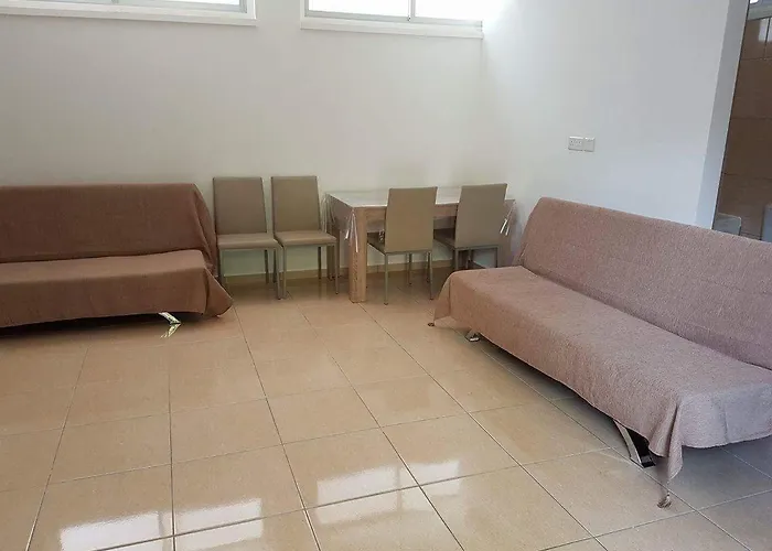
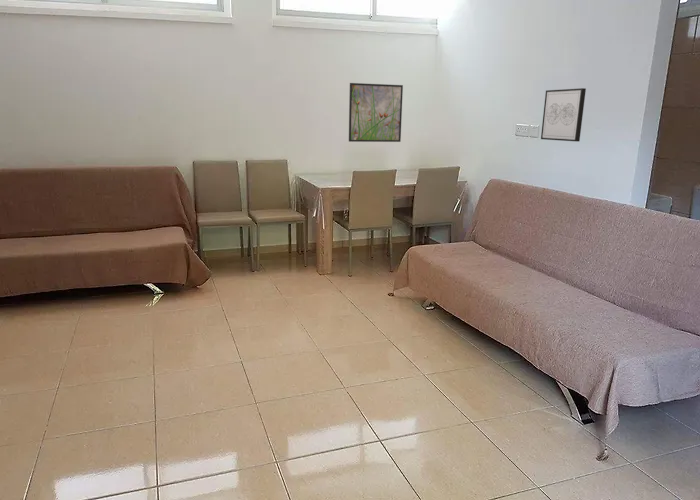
+ wall art (562, 115)
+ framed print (375, 113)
